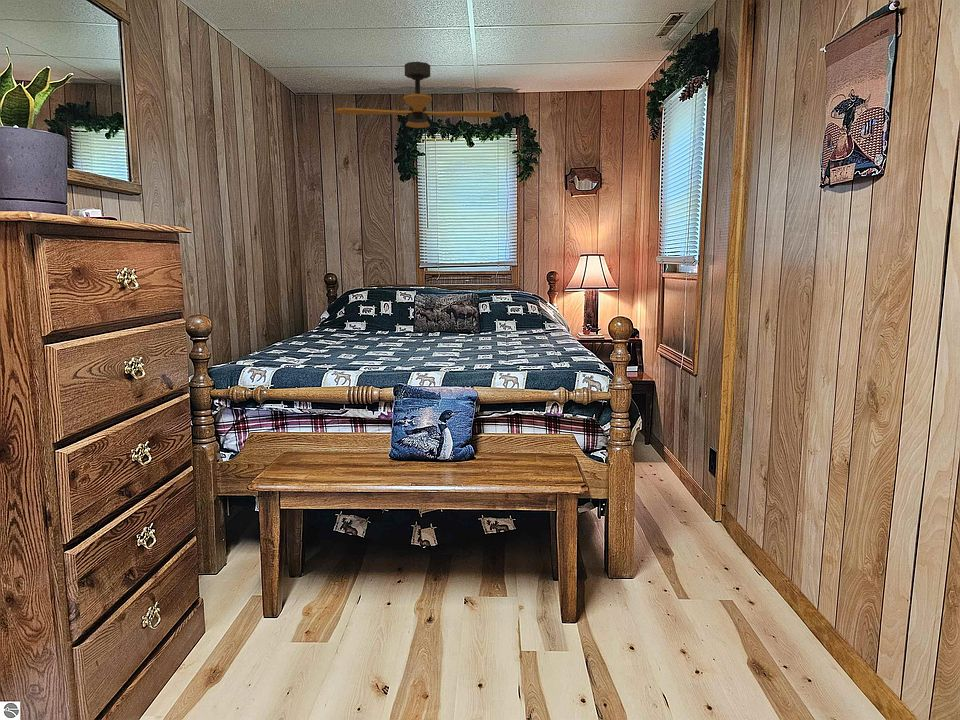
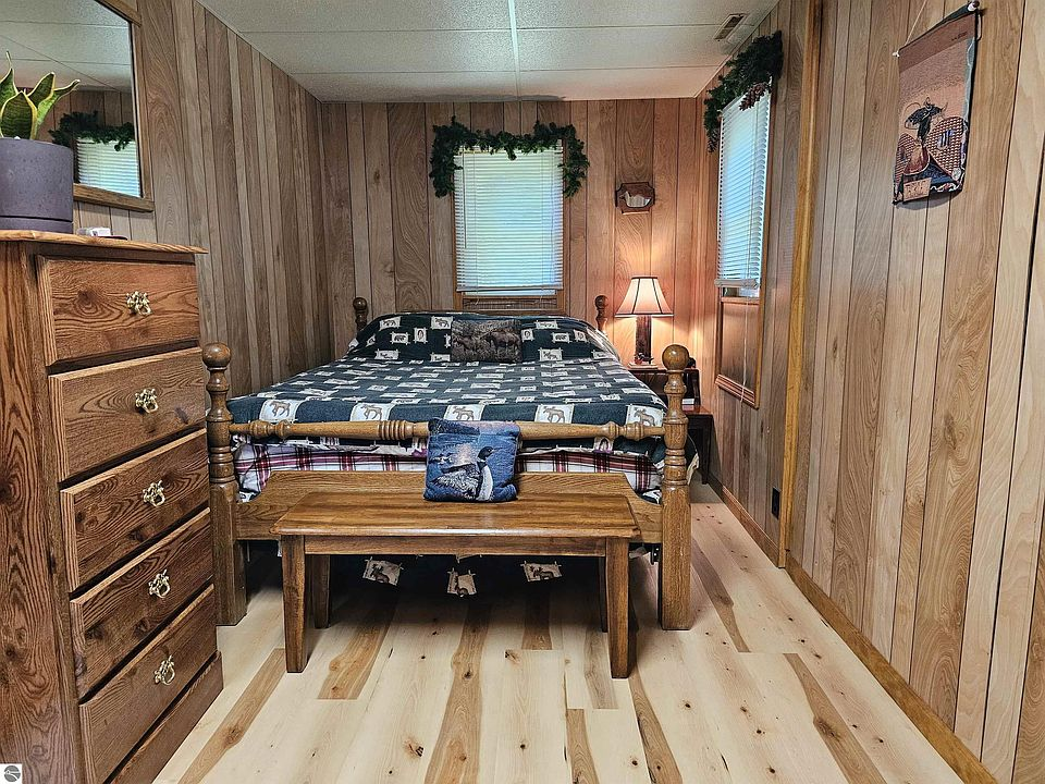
- ceiling fan (417, 93)
